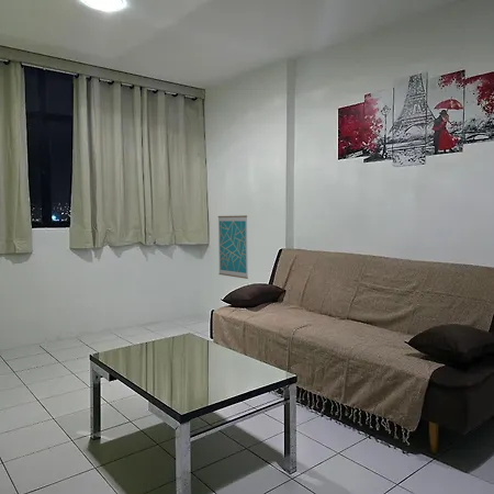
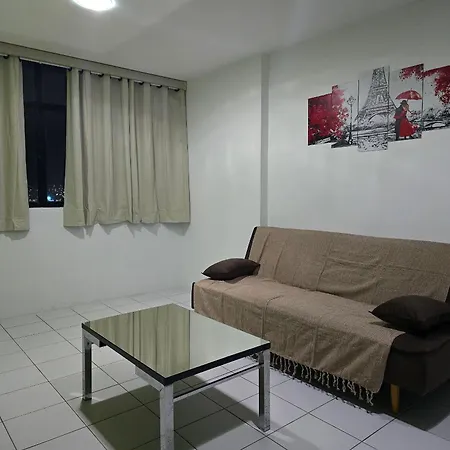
- wall art (232, 246)
